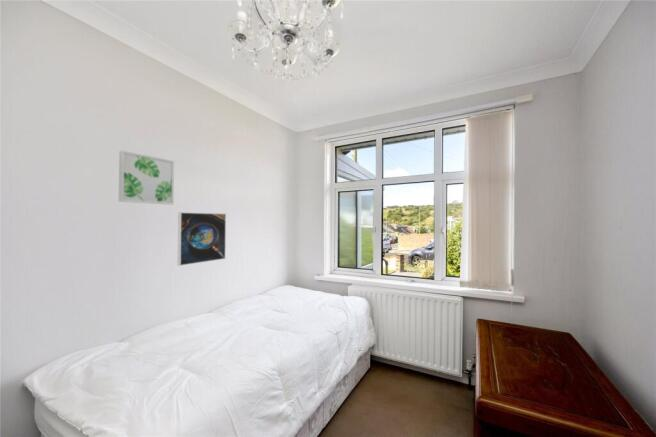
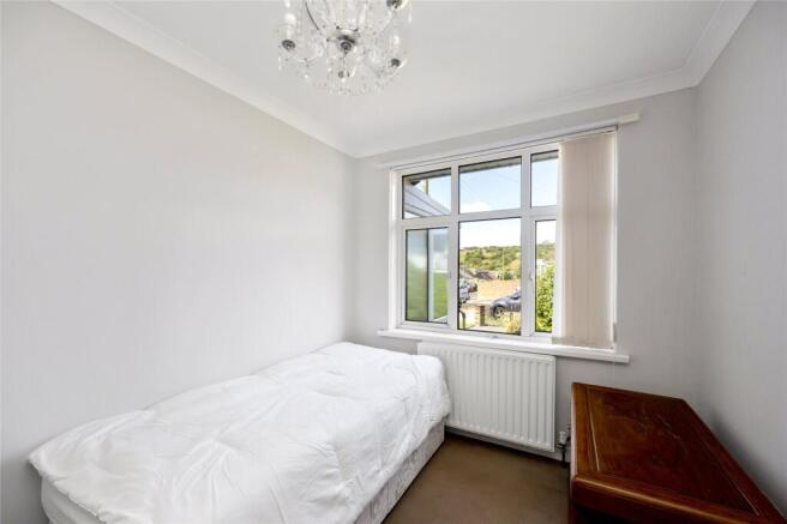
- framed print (203, 237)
- wall art (148, 179)
